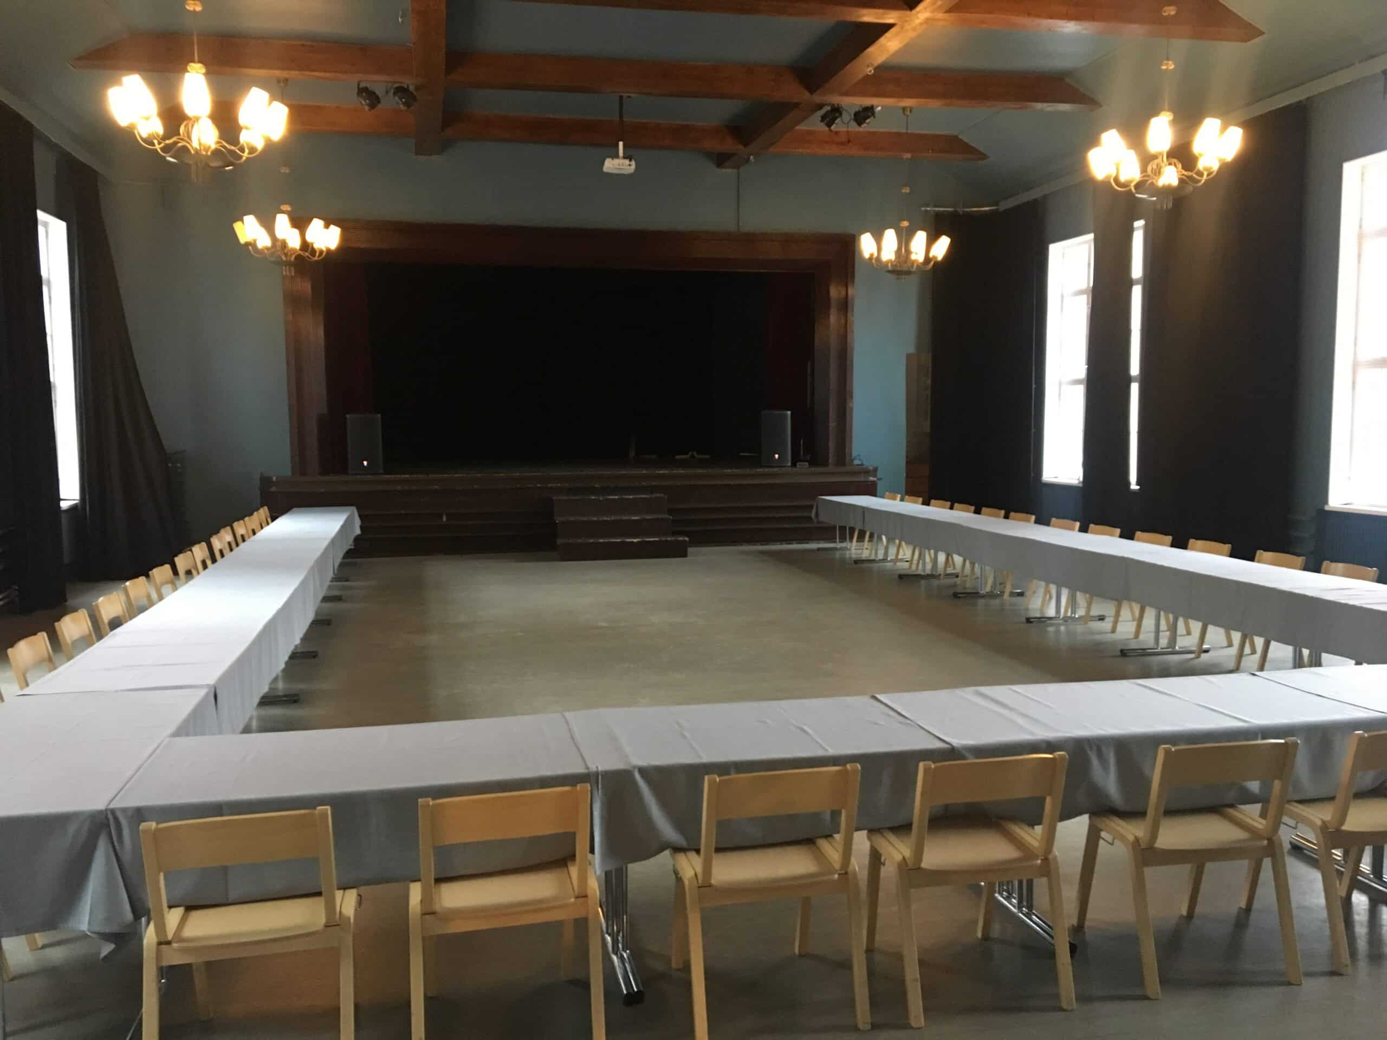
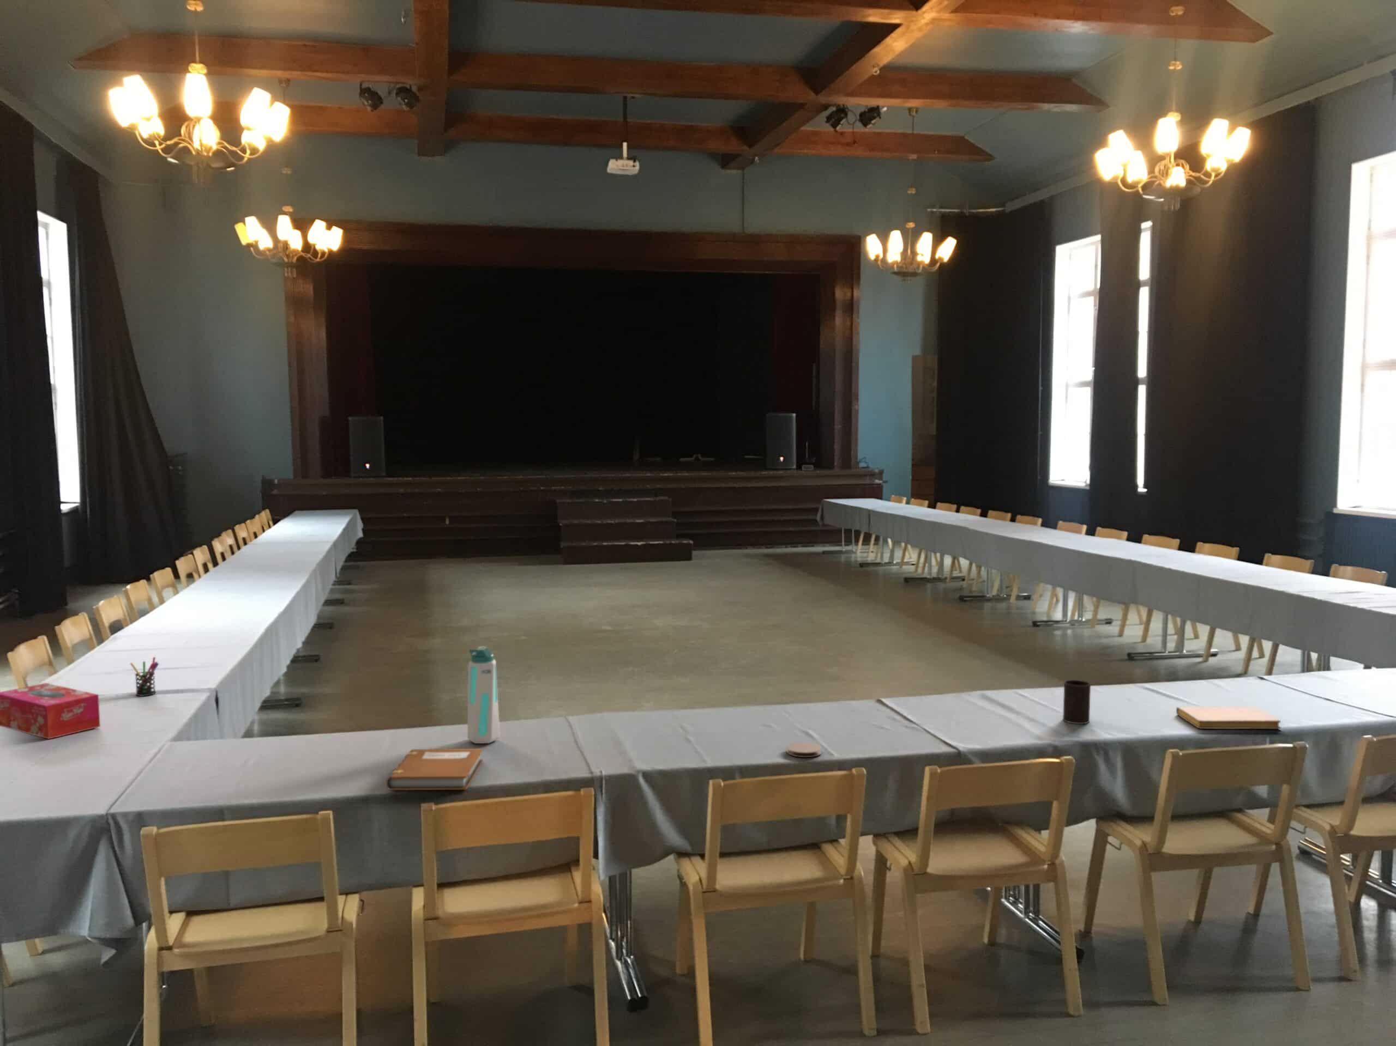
+ coaster (804, 749)
+ pen holder (145, 675)
+ tissue box (47, 710)
+ cup (1076, 702)
+ notebook (1227, 717)
+ water bottle (483, 693)
+ notebook (436, 768)
